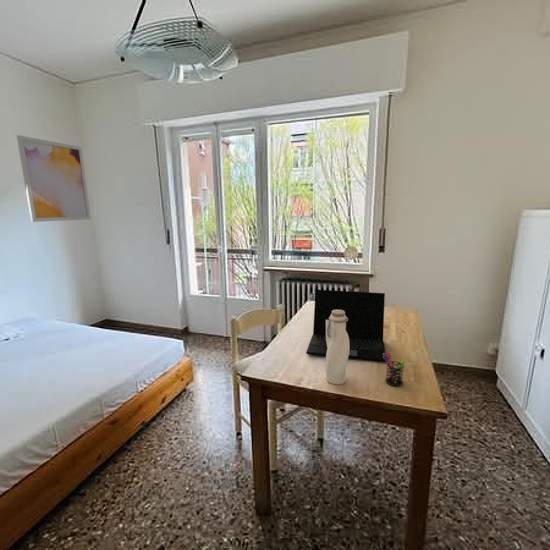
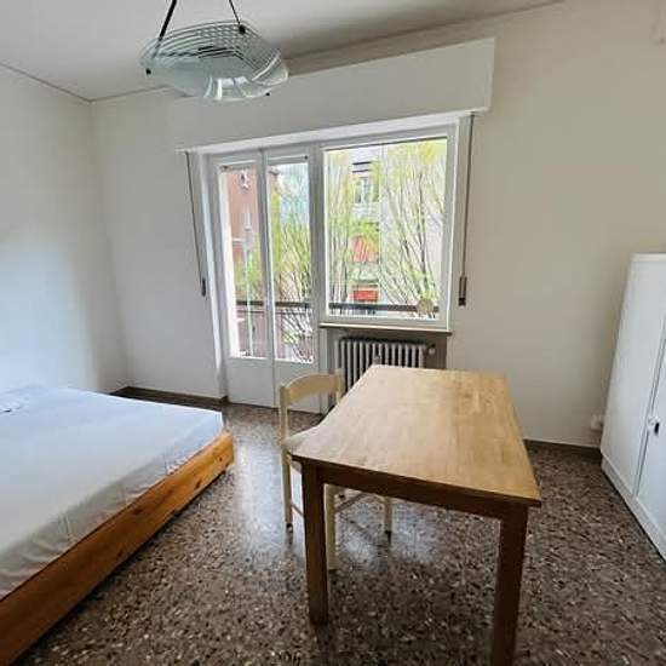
- wall art (57, 182)
- laptop (347, 322)
- water bottle (336, 346)
- pen holder (395, 368)
